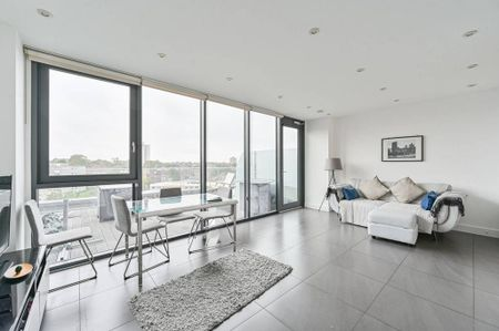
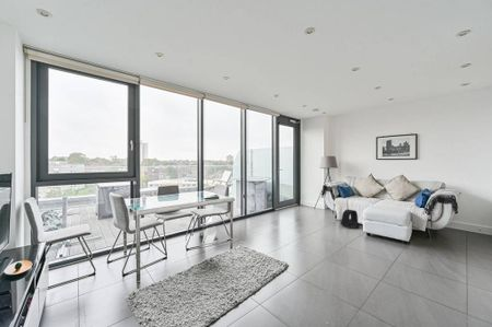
+ backpack (349, 218)
